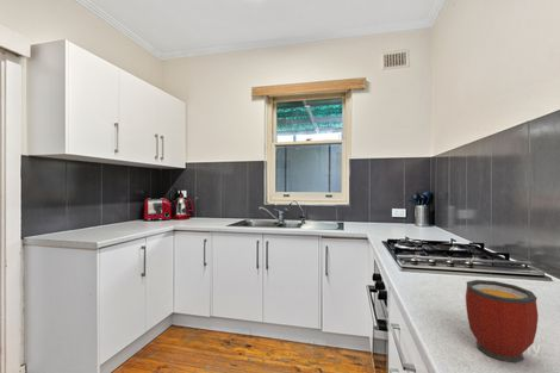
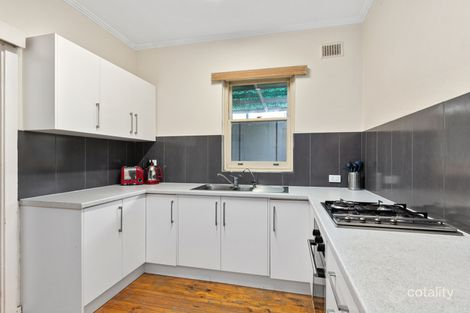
- mug (497, 316)
